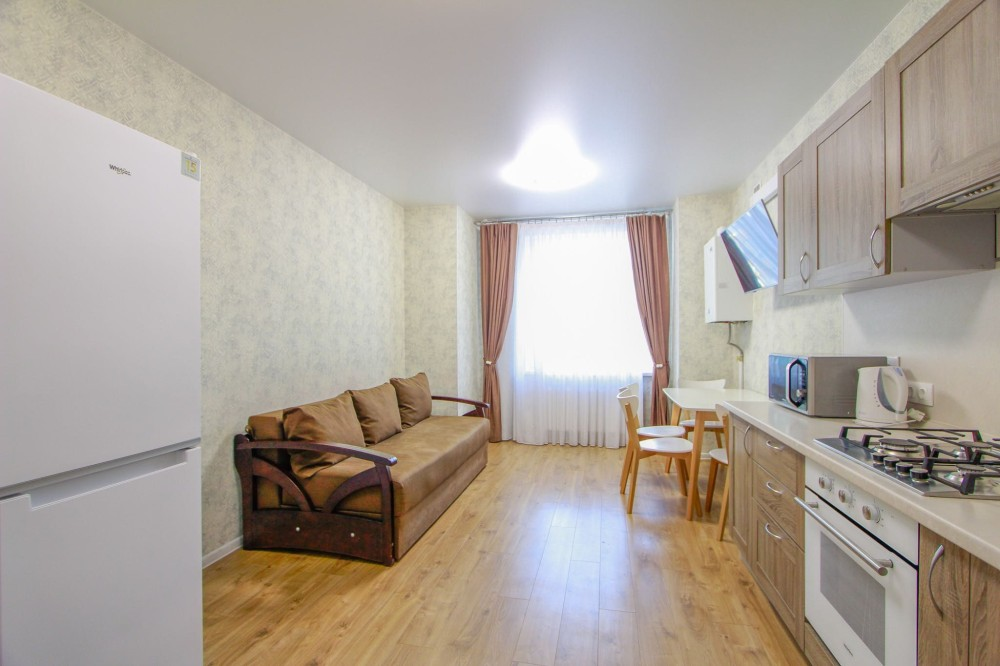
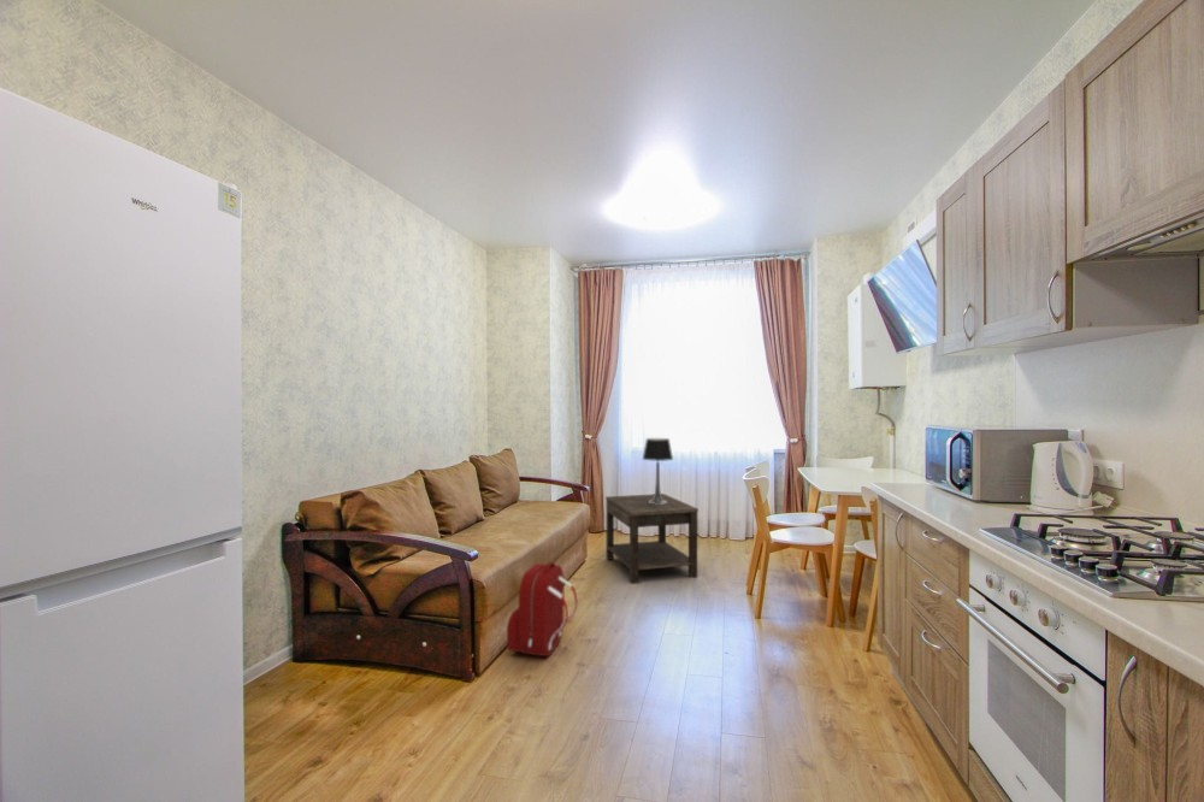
+ backpack (543, 606)
+ side table (648, 542)
+ table lamp (657, 470)
